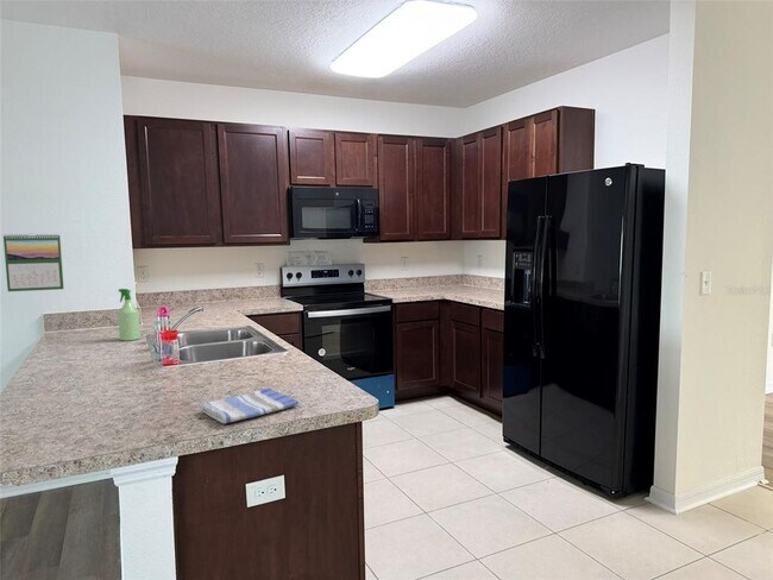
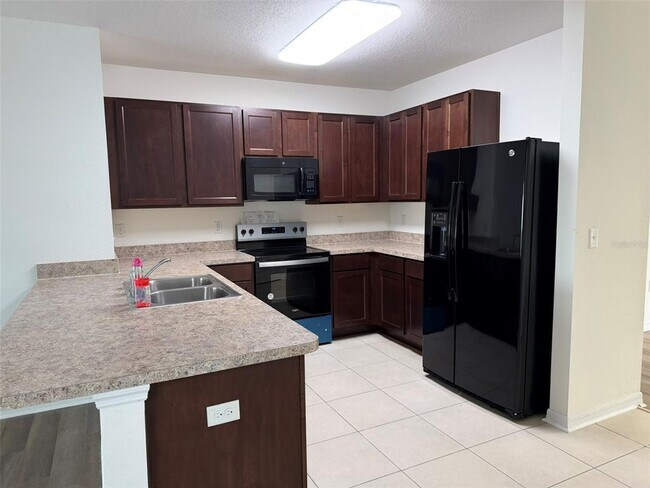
- dish towel (249, 404)
- spray bottle (128, 314)
- calendar (33, 261)
